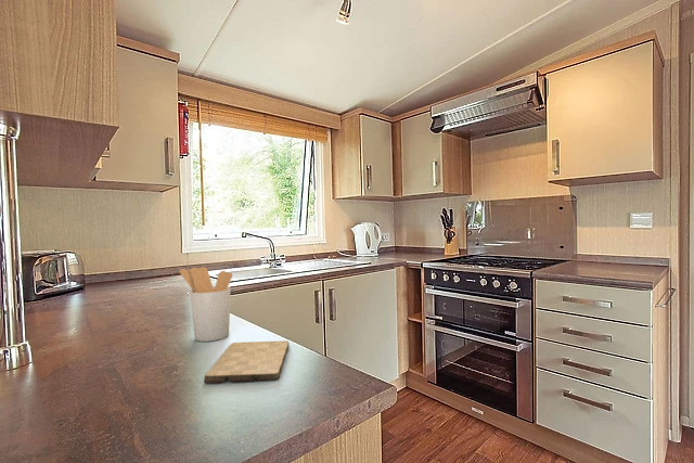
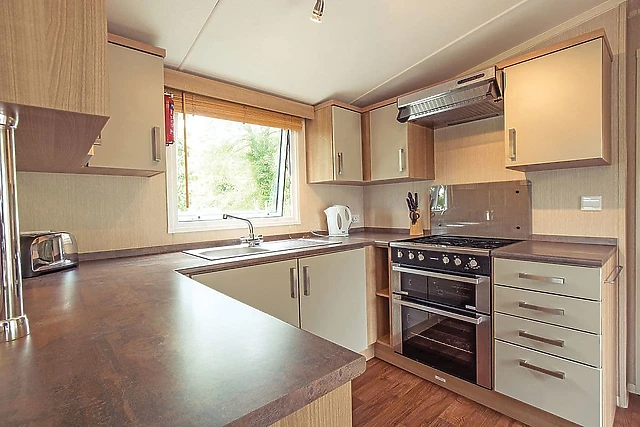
- cutting board (252, 358)
- utensil holder (205, 299)
